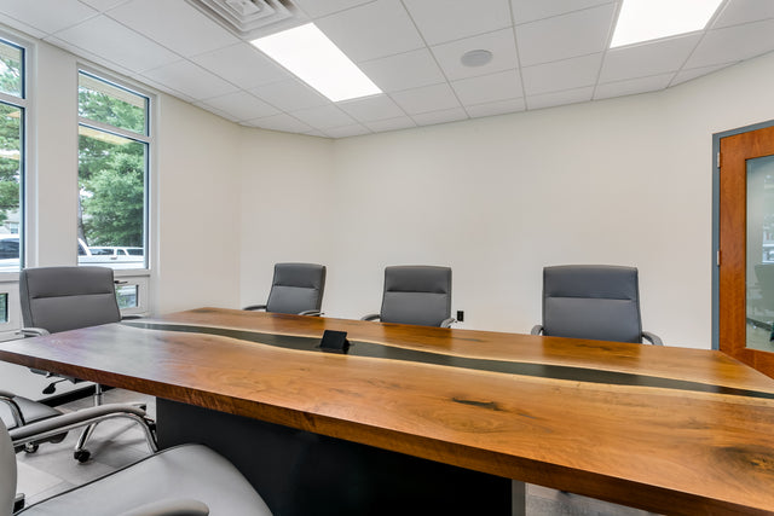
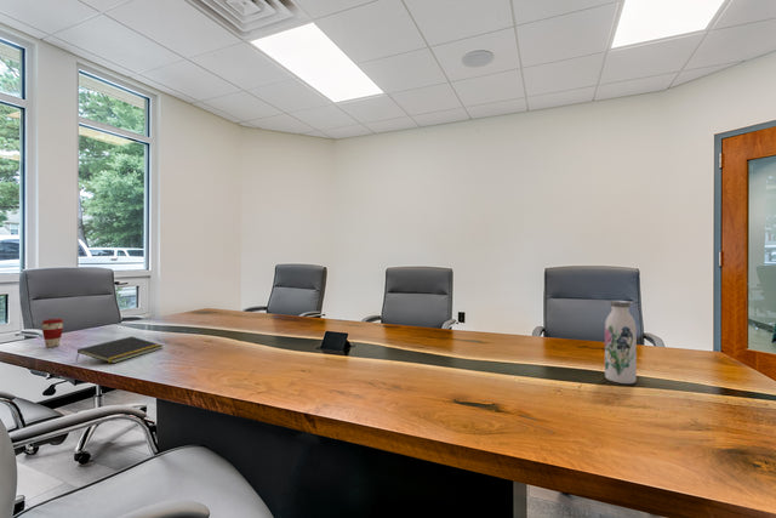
+ water bottle (620, 340)
+ notepad (122, 348)
+ coffee cup (52, 332)
